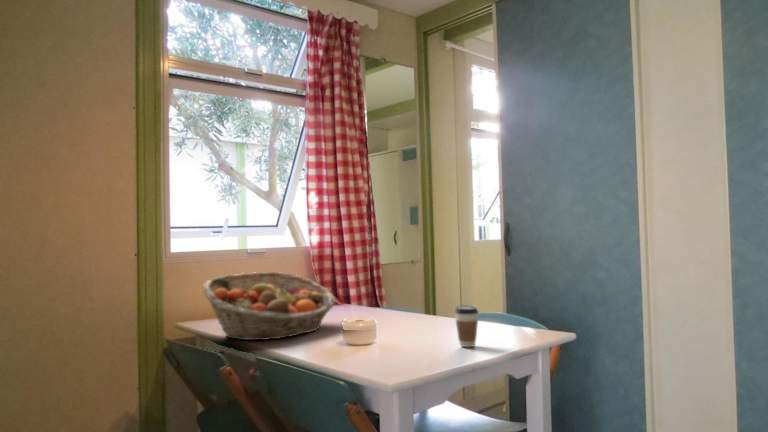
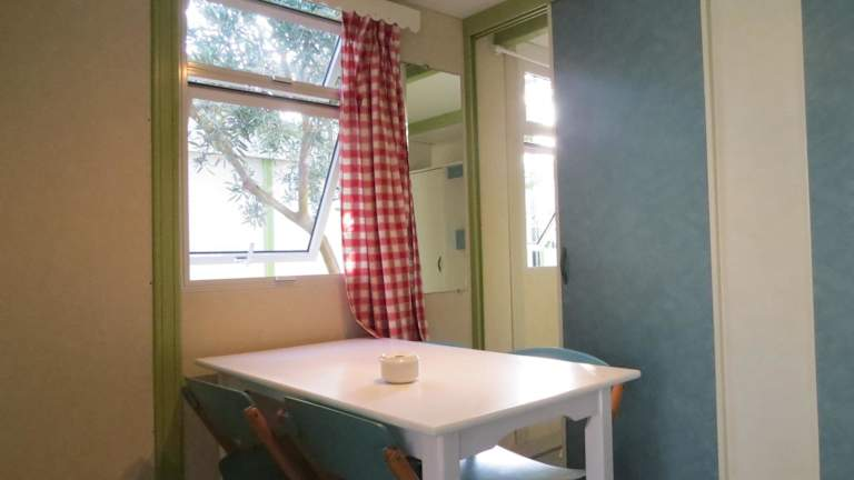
- coffee cup (466, 326)
- fruit basket (270, 303)
